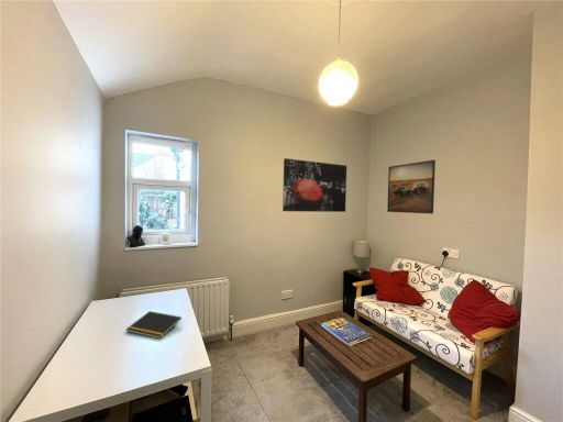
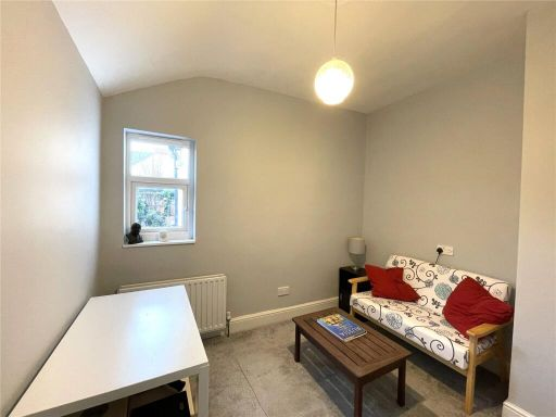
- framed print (409, 188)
- notepad (154, 323)
- wall art (317, 187)
